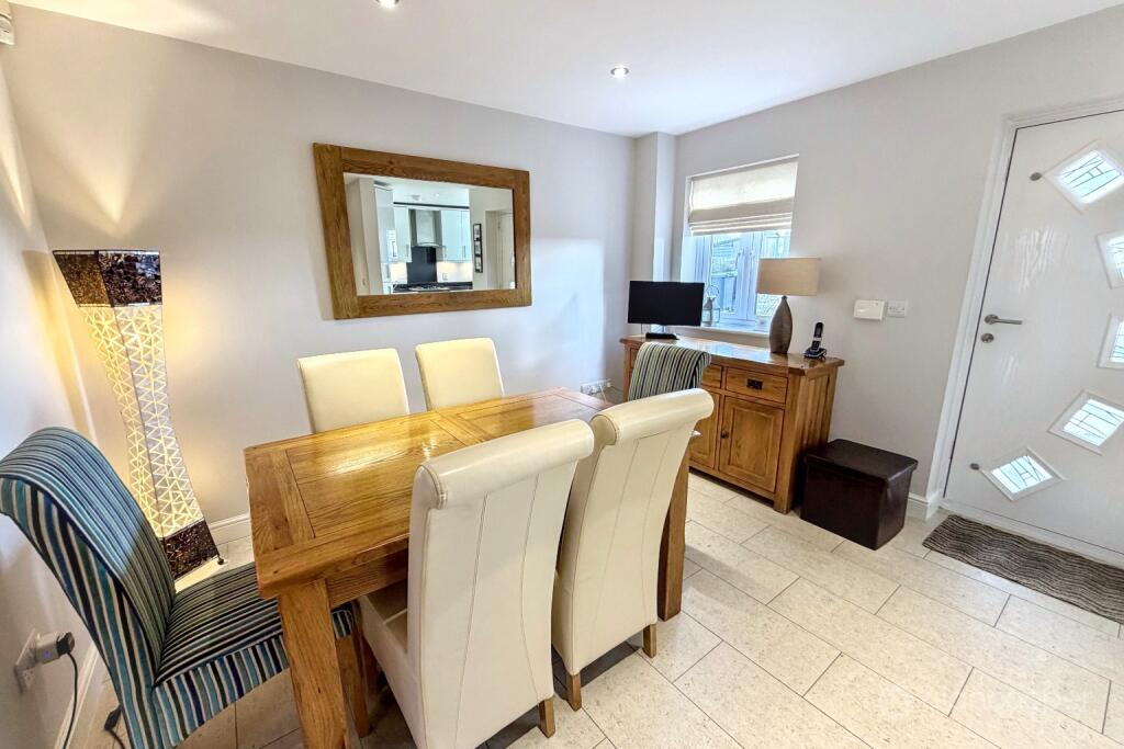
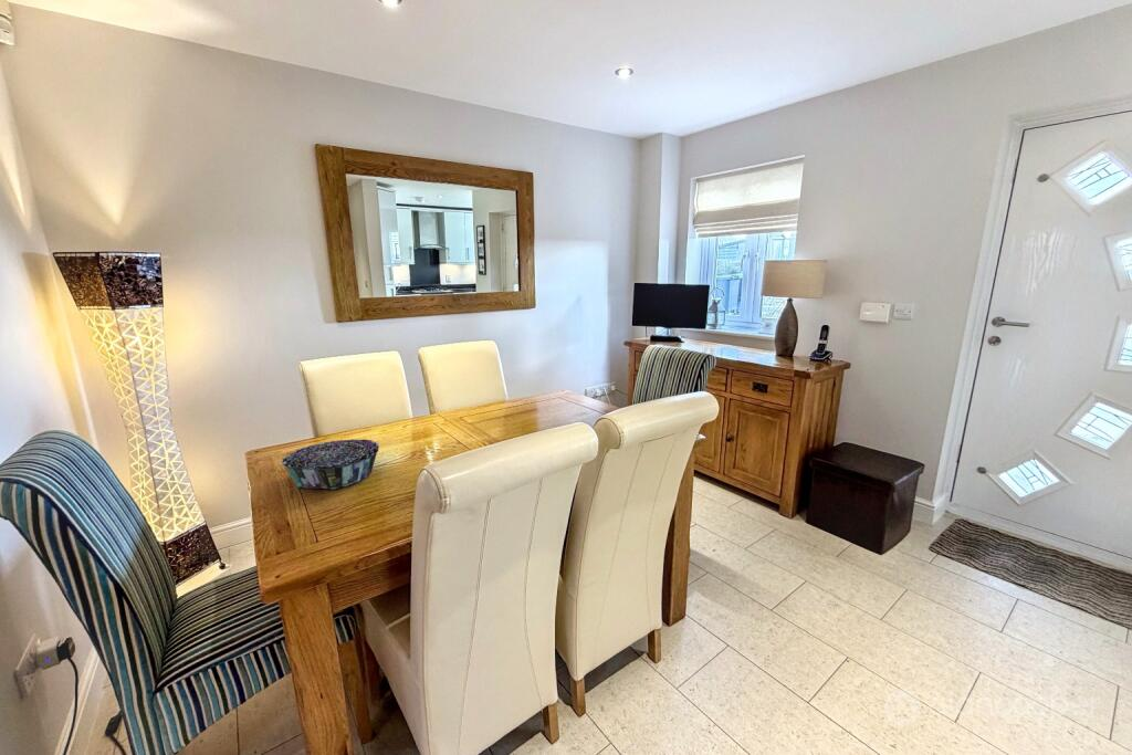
+ decorative bowl (334, 464)
